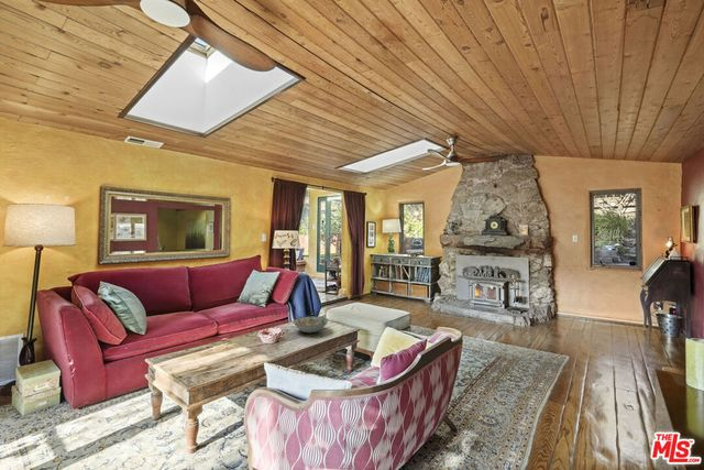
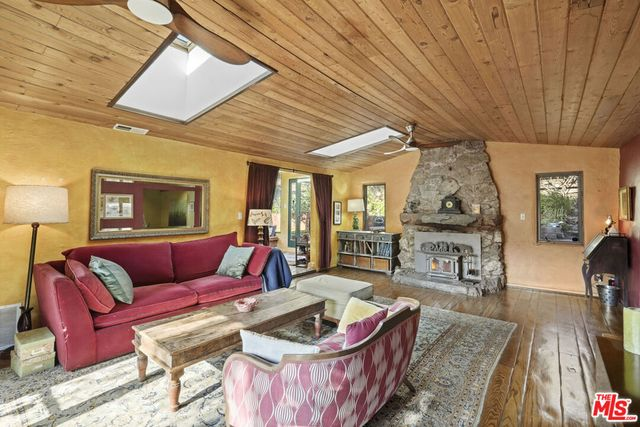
- decorative bowl (310, 326)
